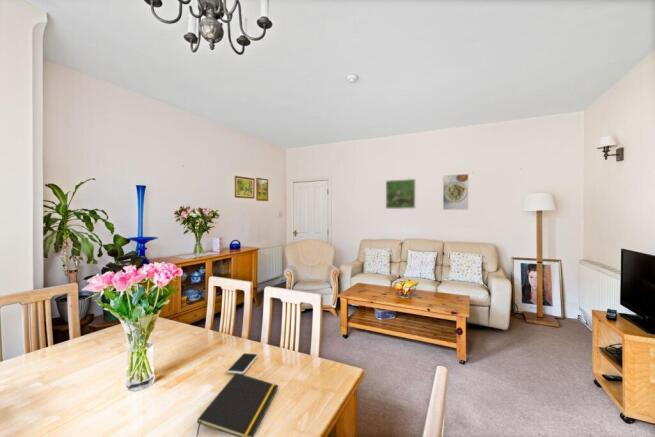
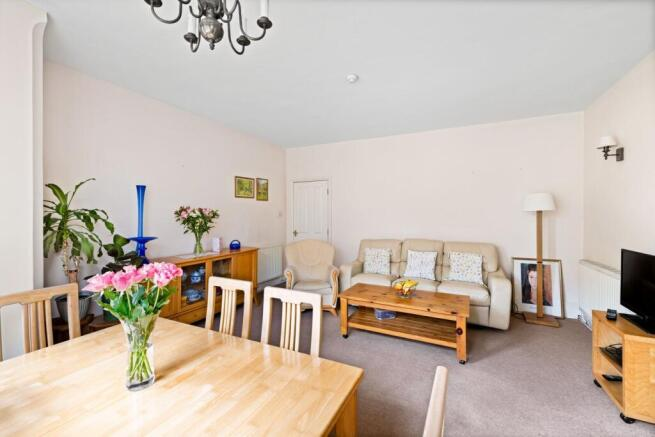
- notepad (242, 402)
- smartphone (243, 363)
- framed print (455, 192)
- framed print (400, 194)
